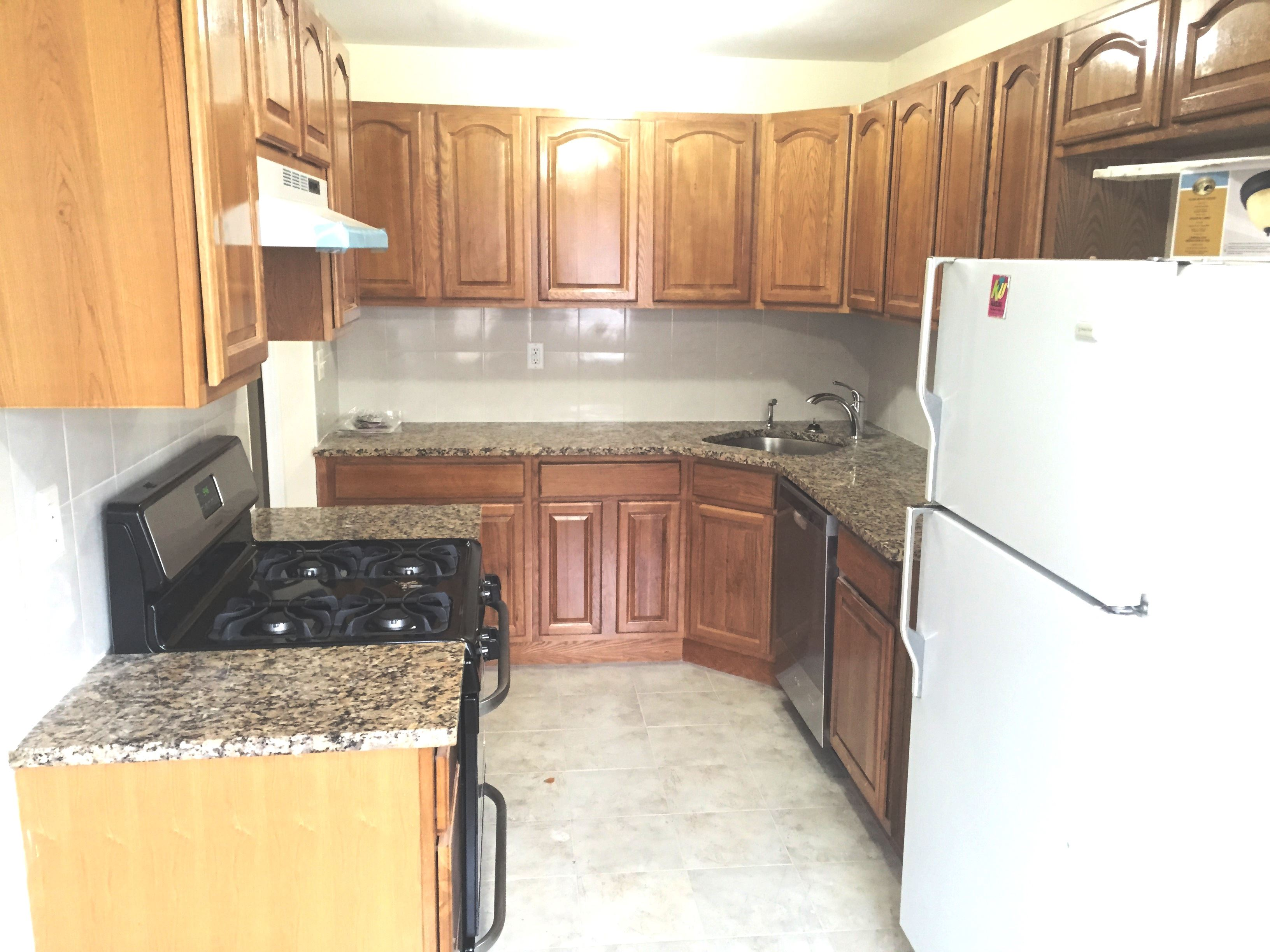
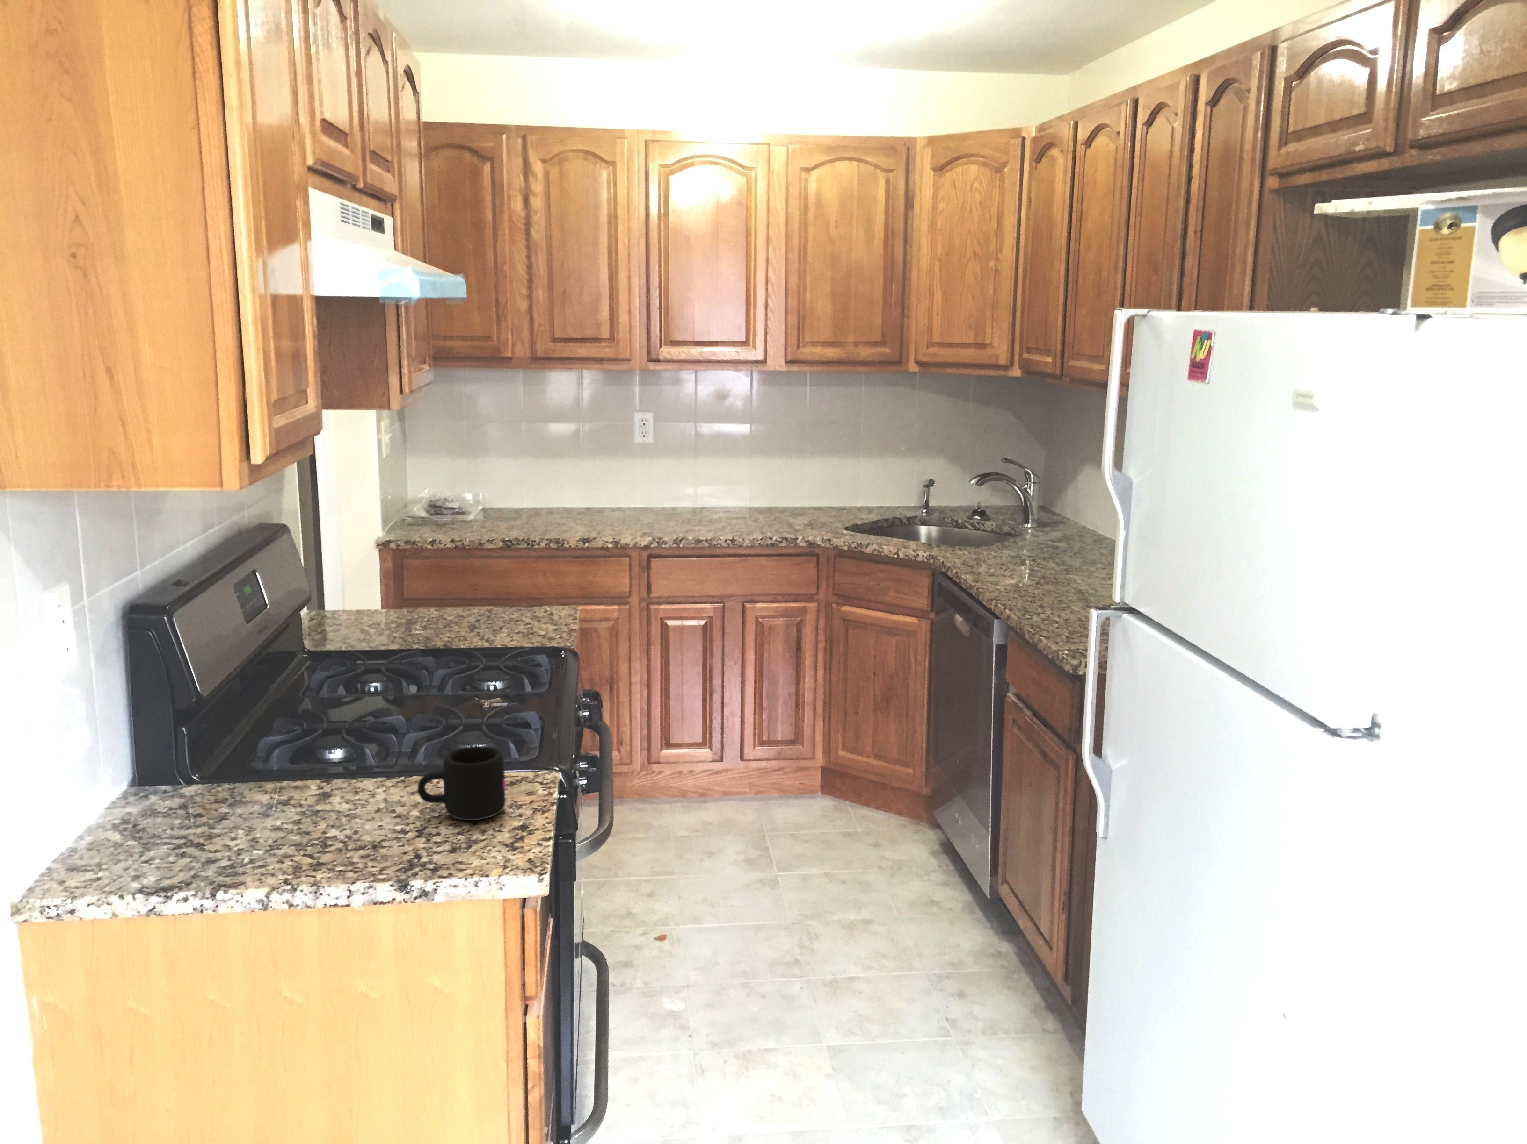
+ mug (462, 785)
